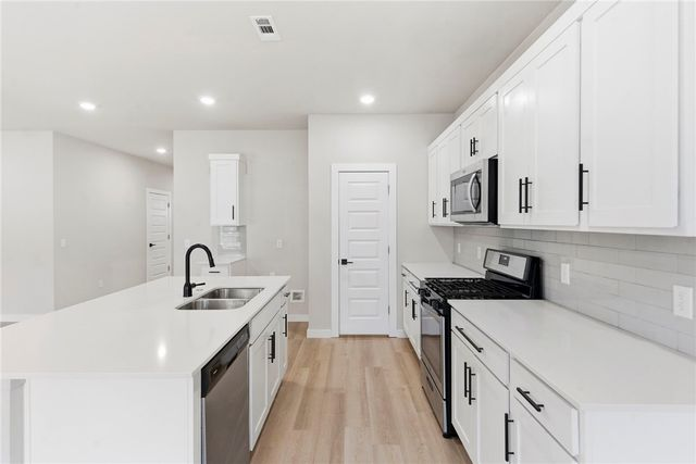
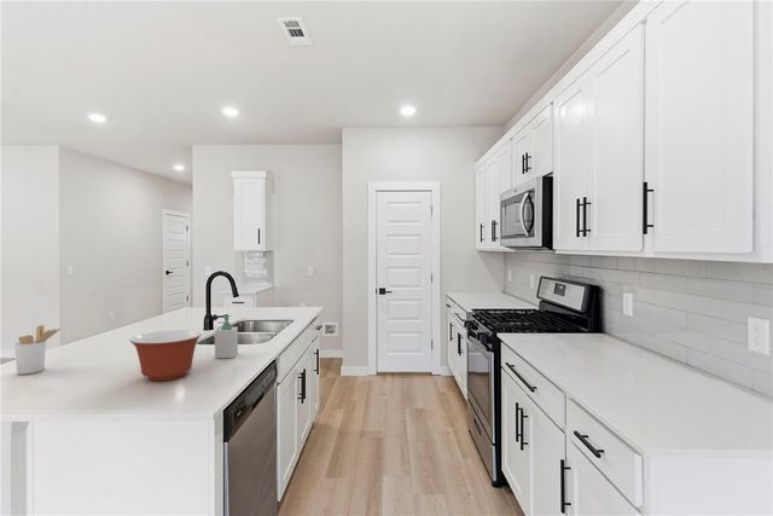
+ utensil holder (37, 348)
+ mixing bowl (167, 355)
+ soap bottle (226, 335)
